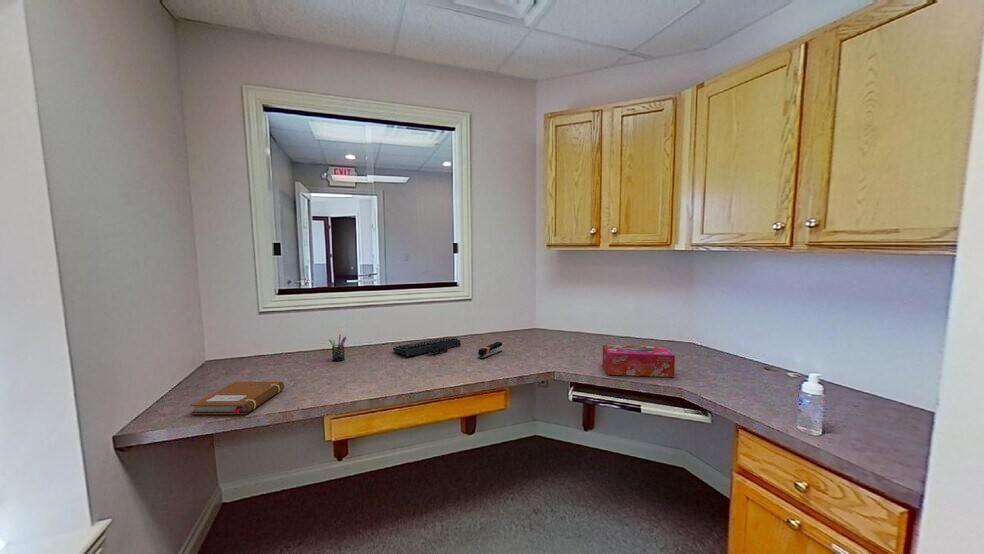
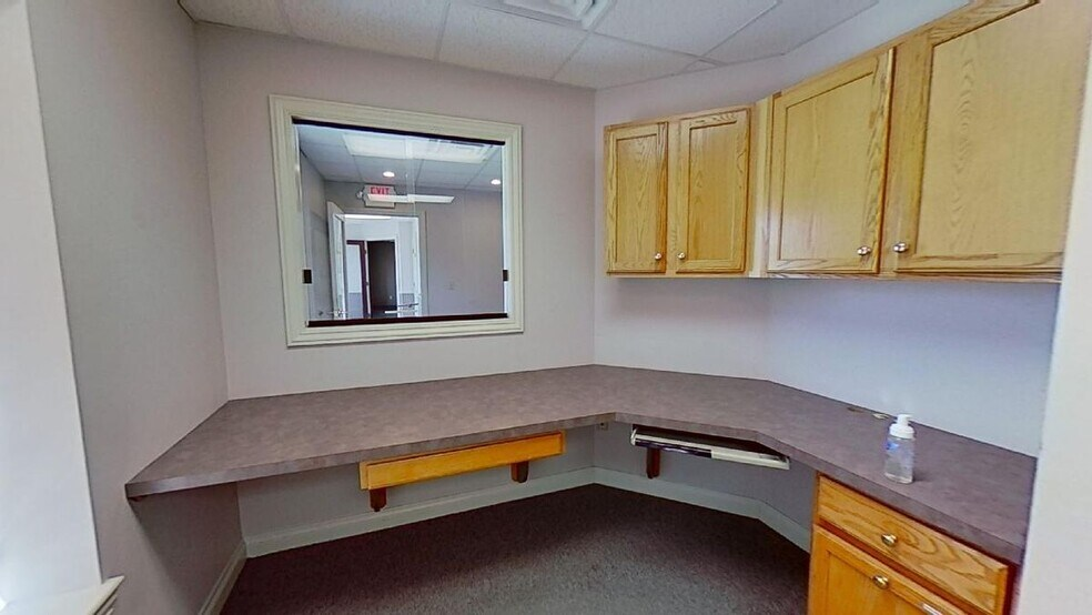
- tissue box (636, 360)
- pen holder (337, 347)
- stapler (490, 349)
- notebook (240, 397)
- keyboard (430, 345)
